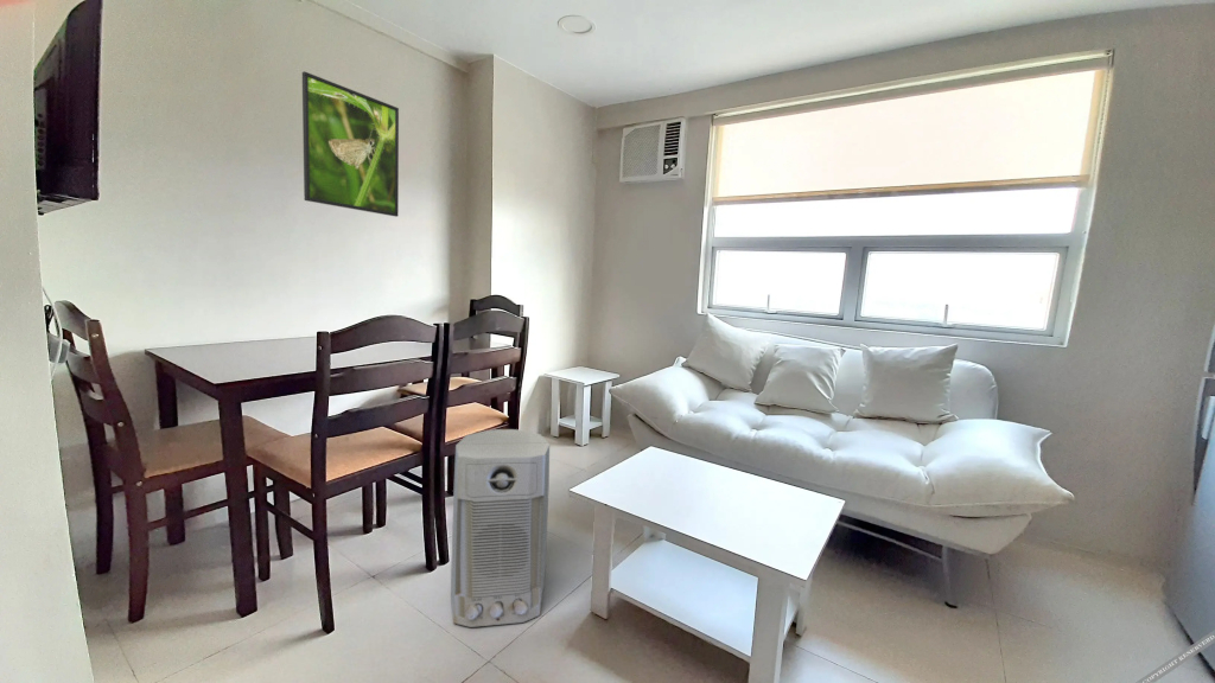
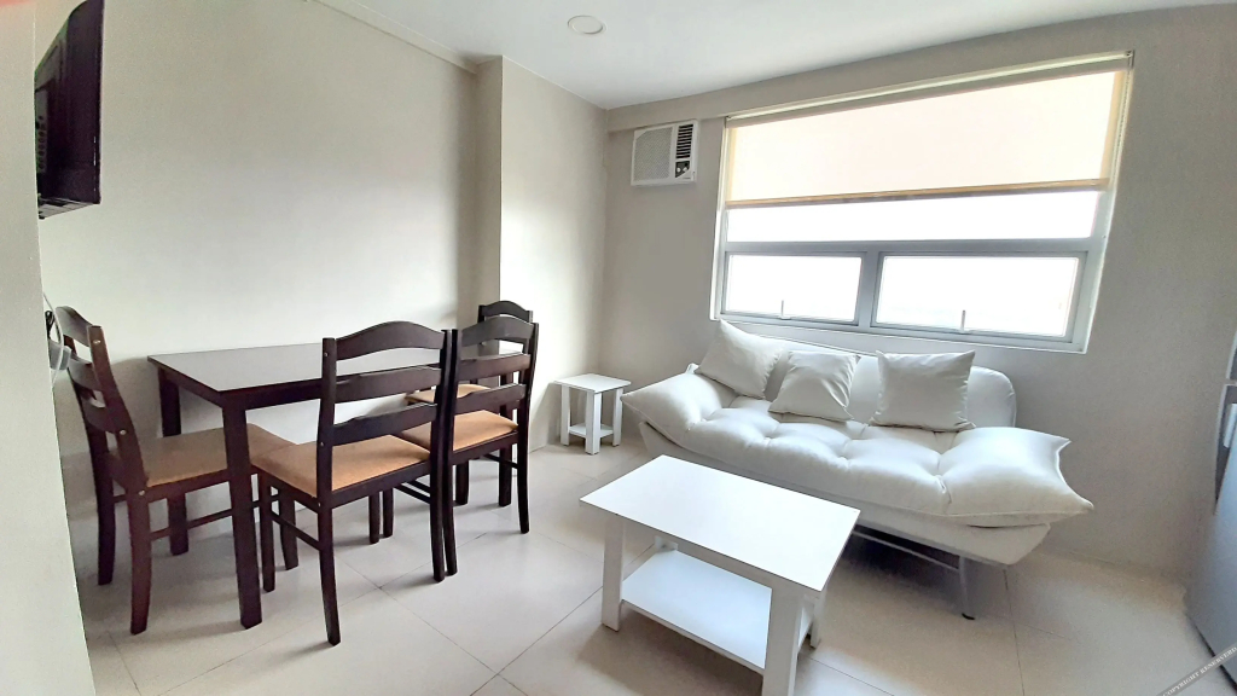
- air purifier (501, 517)
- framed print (354, 151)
